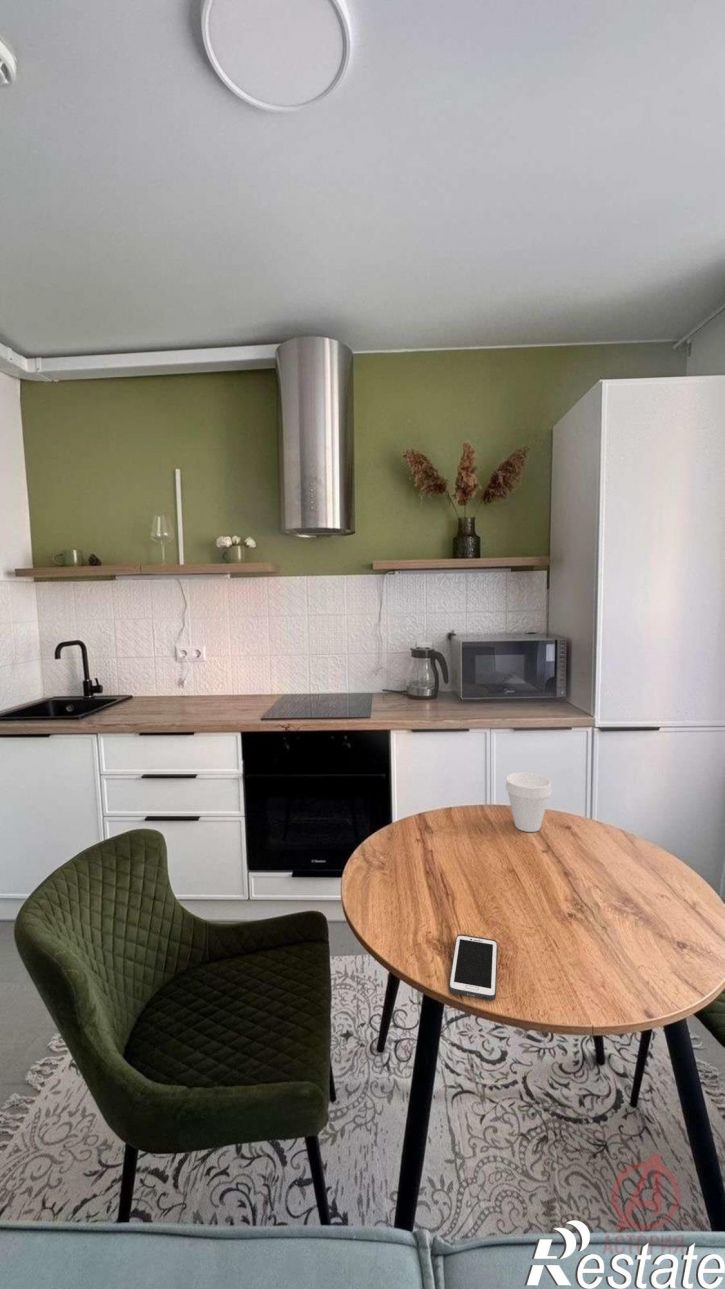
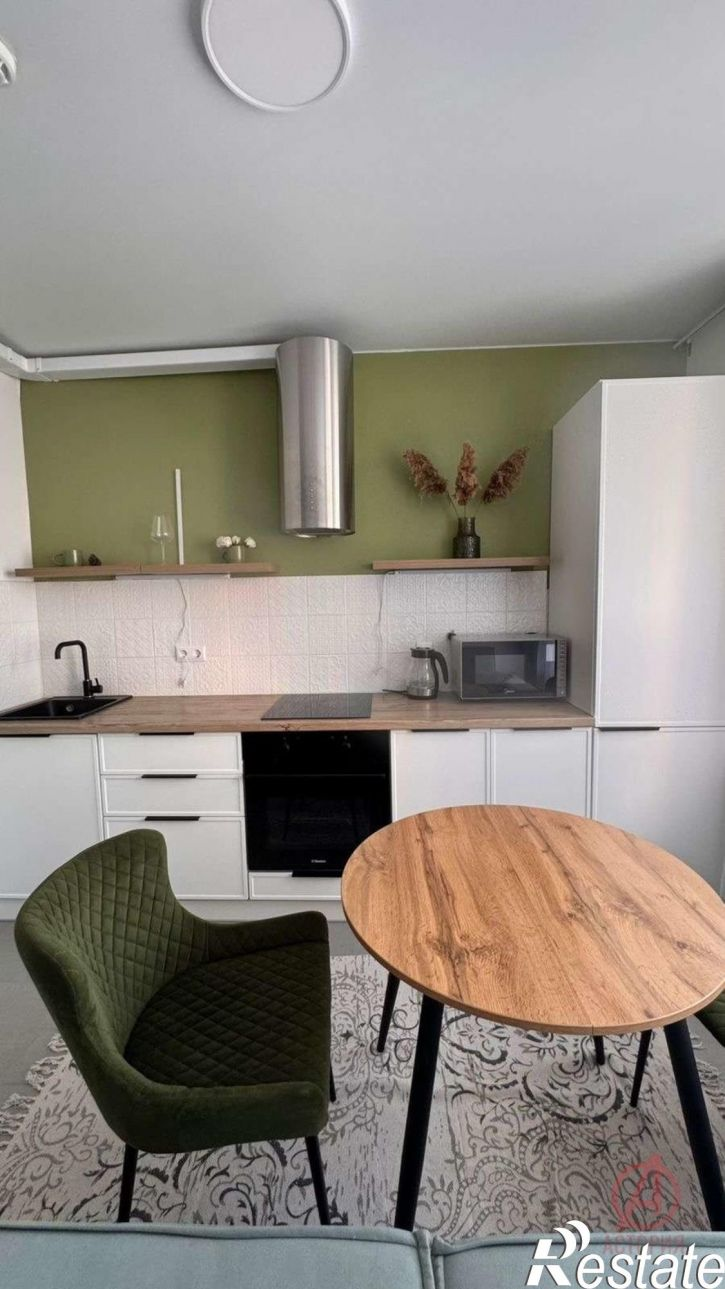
- cup (527, 803)
- cell phone (474, 965)
